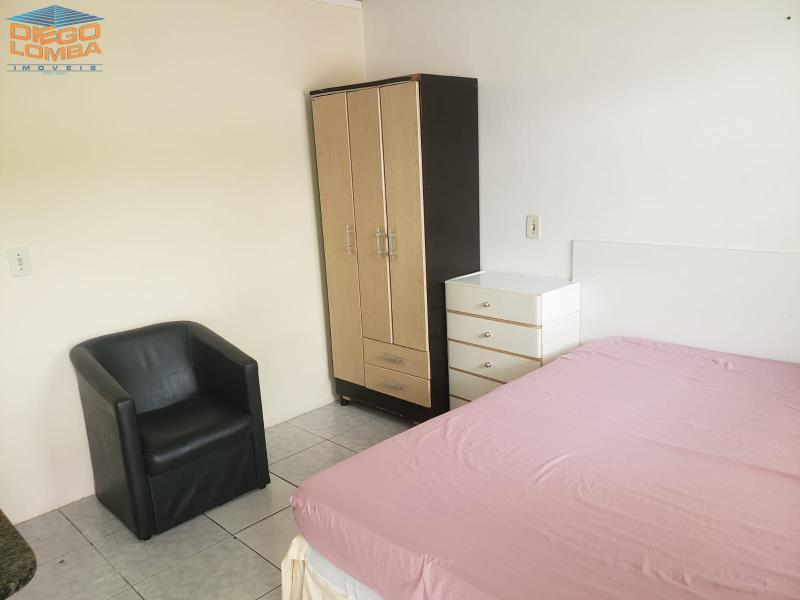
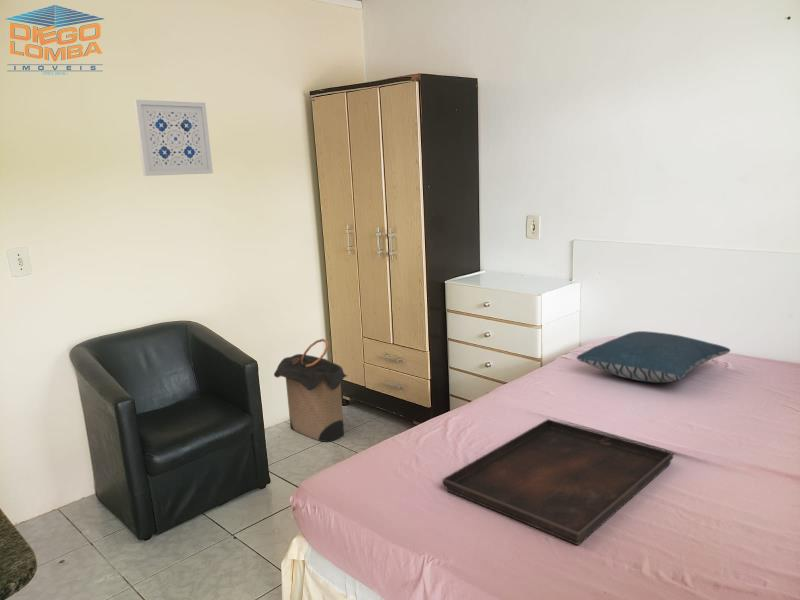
+ serving tray (560, 471)
+ pillow (652, 355)
+ wall art (175, 138)
+ laundry hamper (310, 386)
